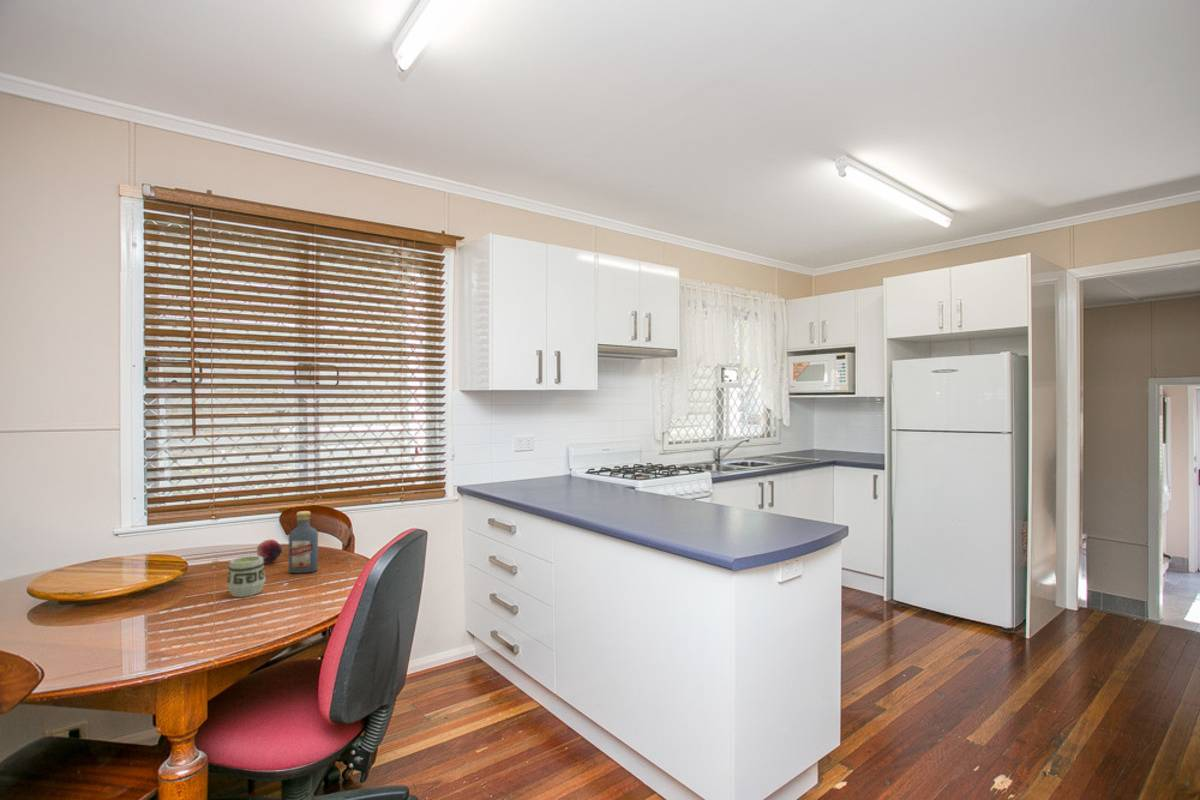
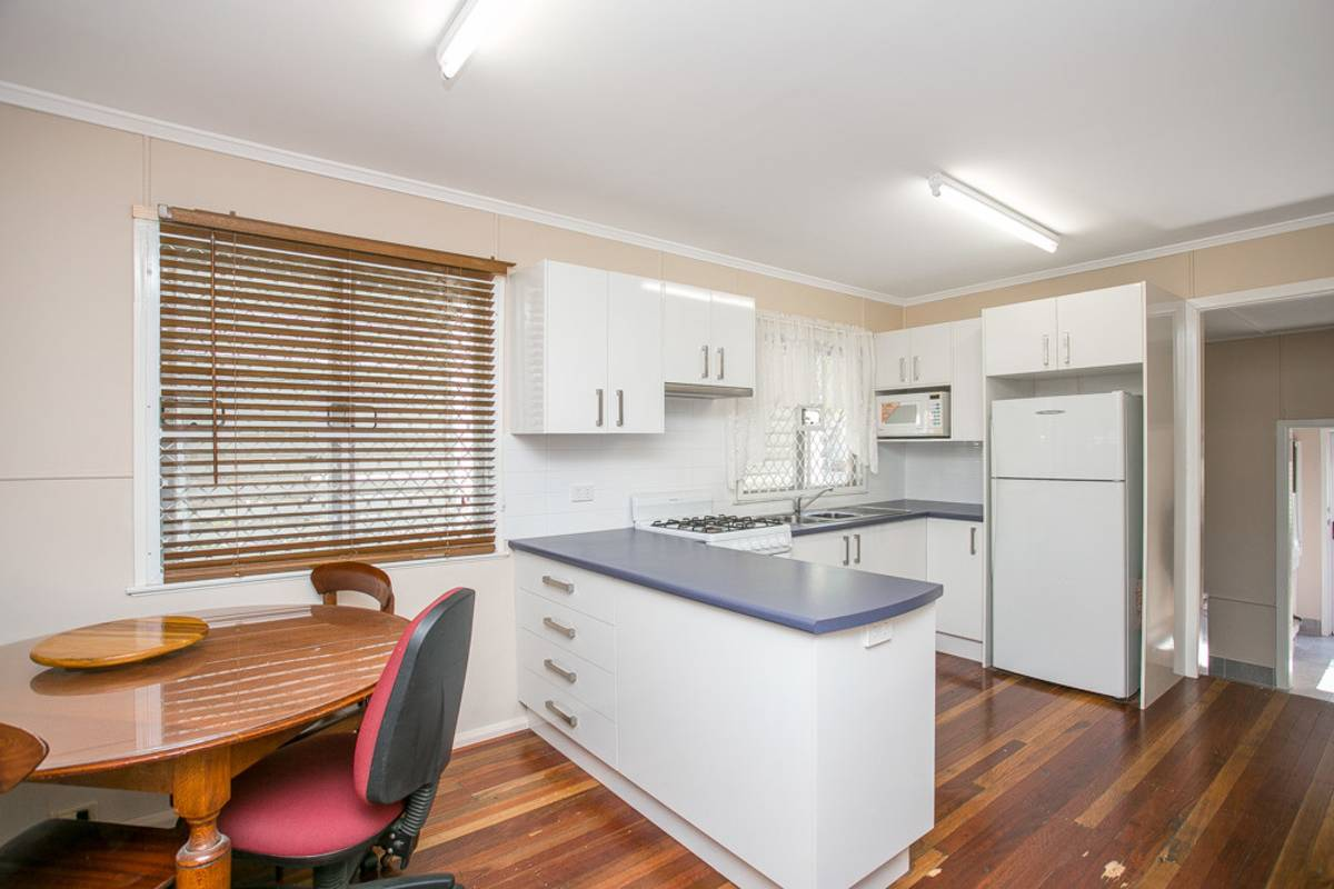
- cup (246, 576)
- vodka (303, 541)
- fruit (269, 551)
